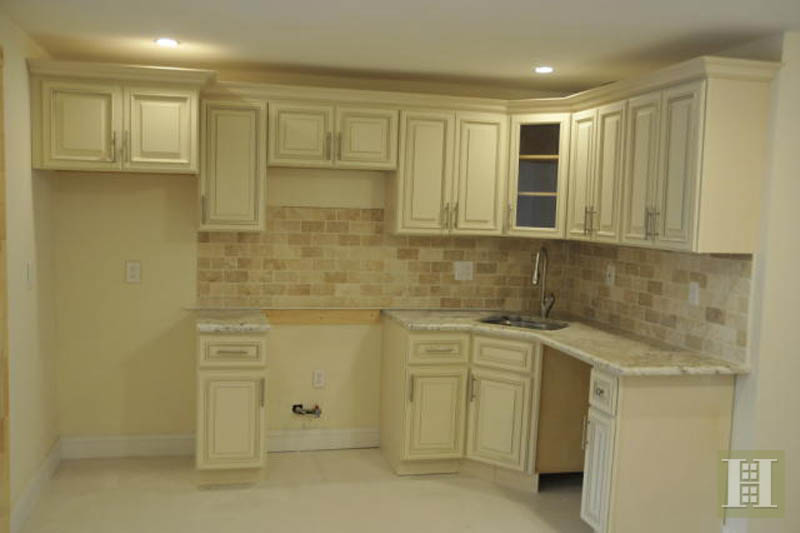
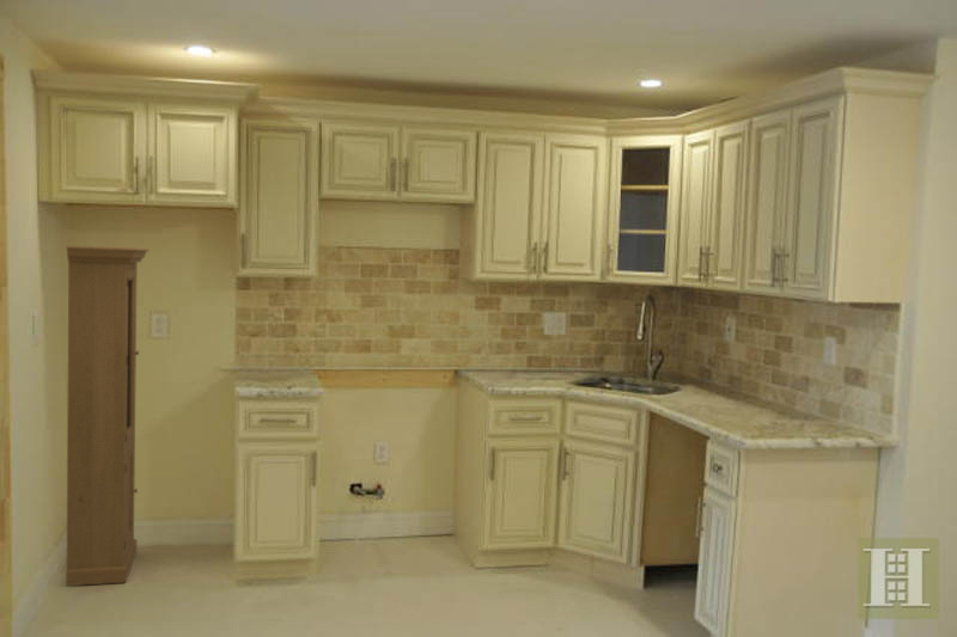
+ cabinet (109, 409)
